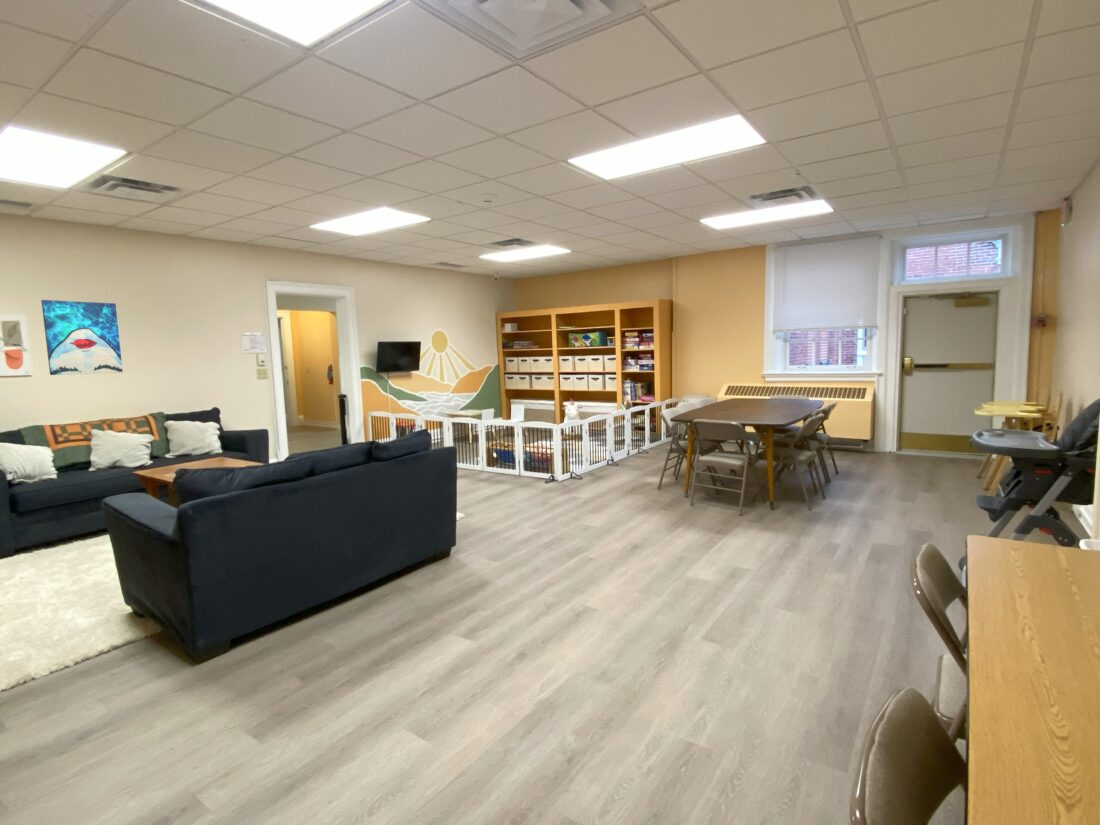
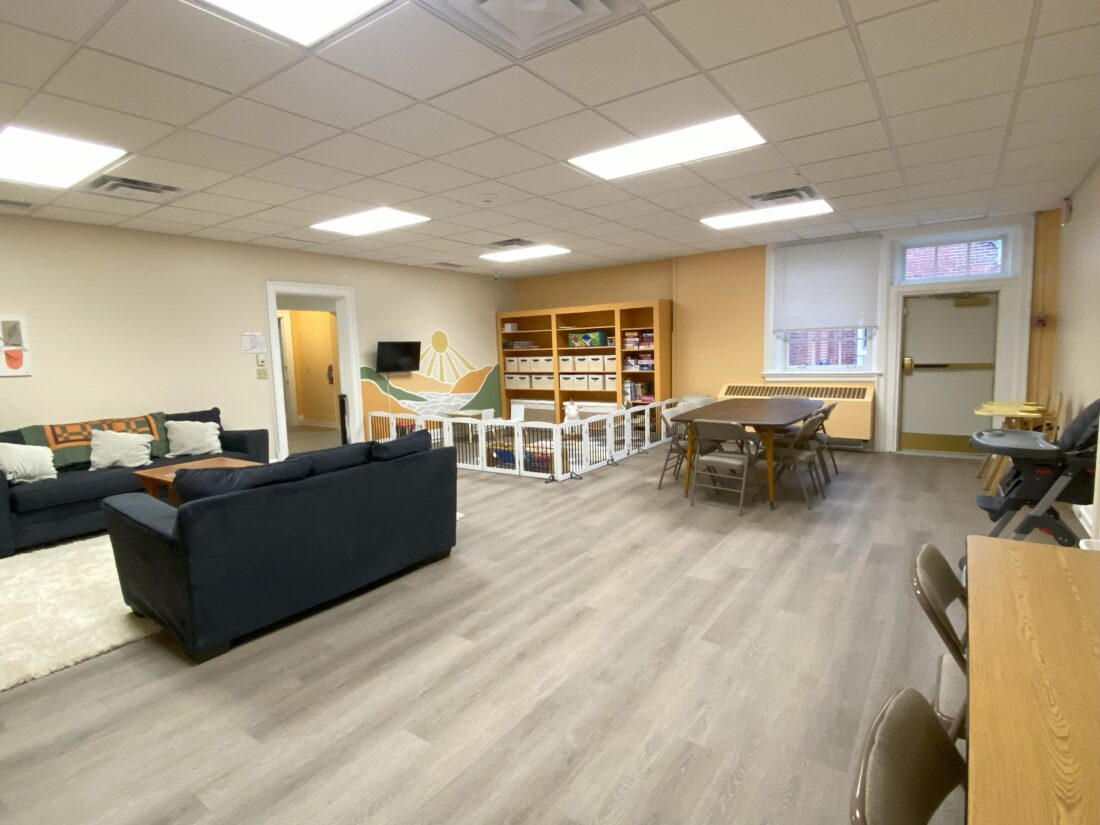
- wall art (83, 338)
